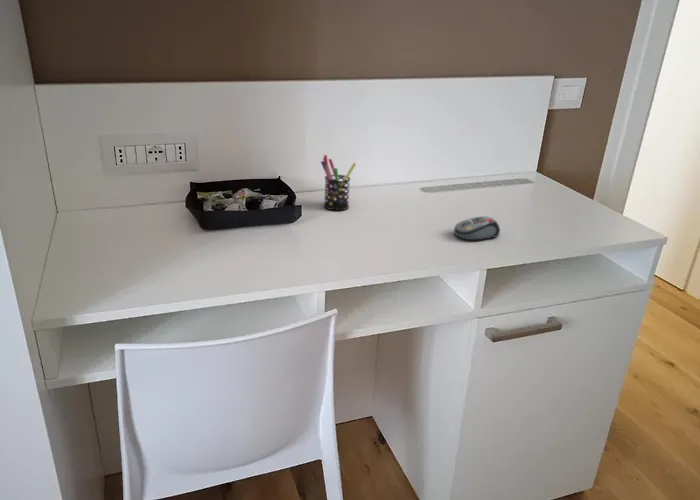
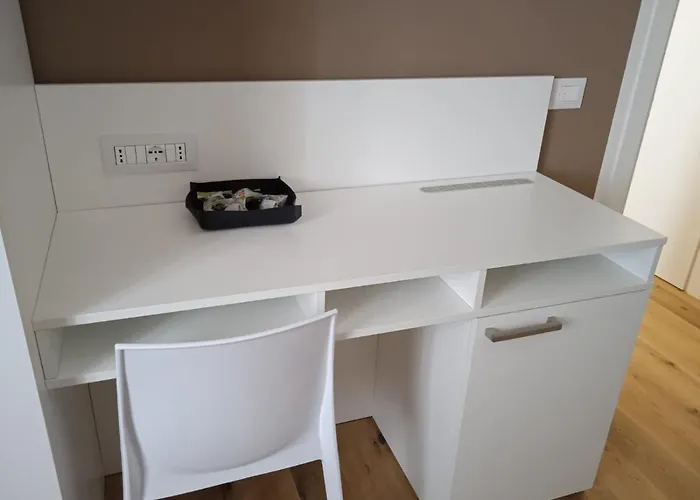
- computer mouse (477, 226)
- pen holder (335, 182)
